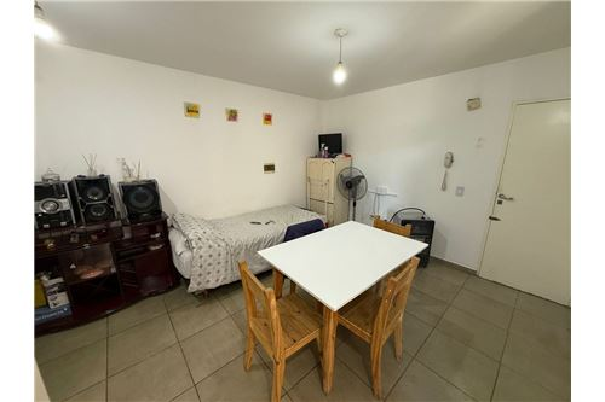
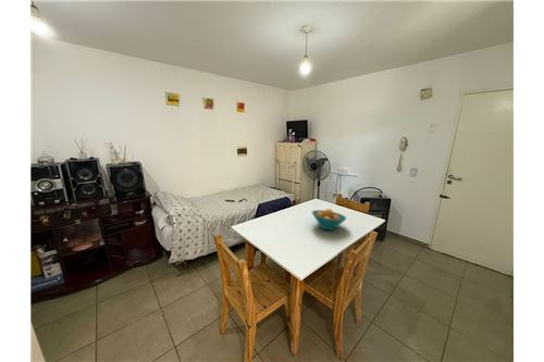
+ fruit bowl (327, 217)
